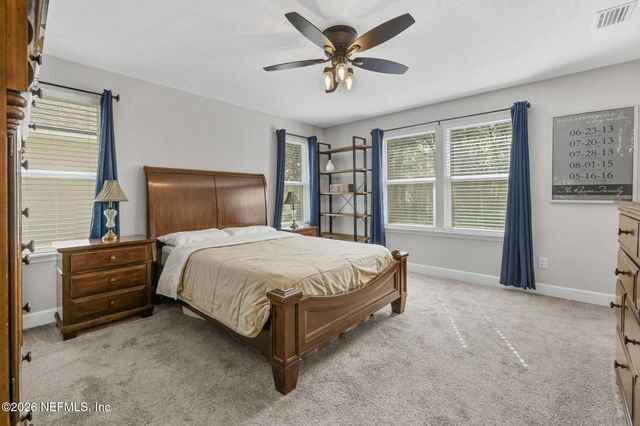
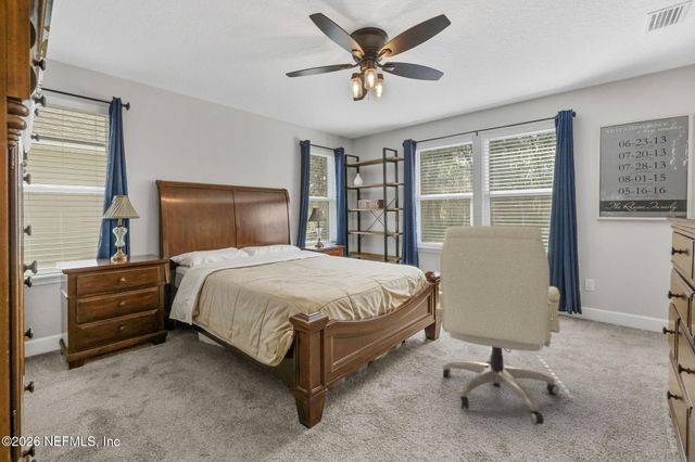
+ chair (496, 309)
